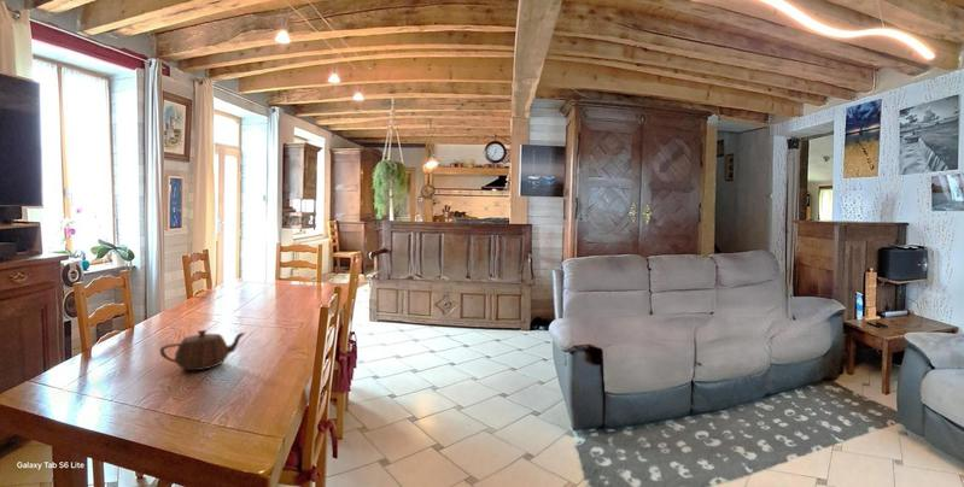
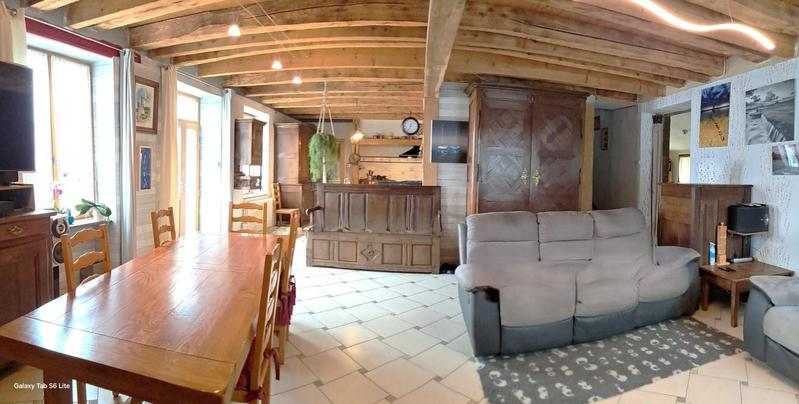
- teapot (205, 347)
